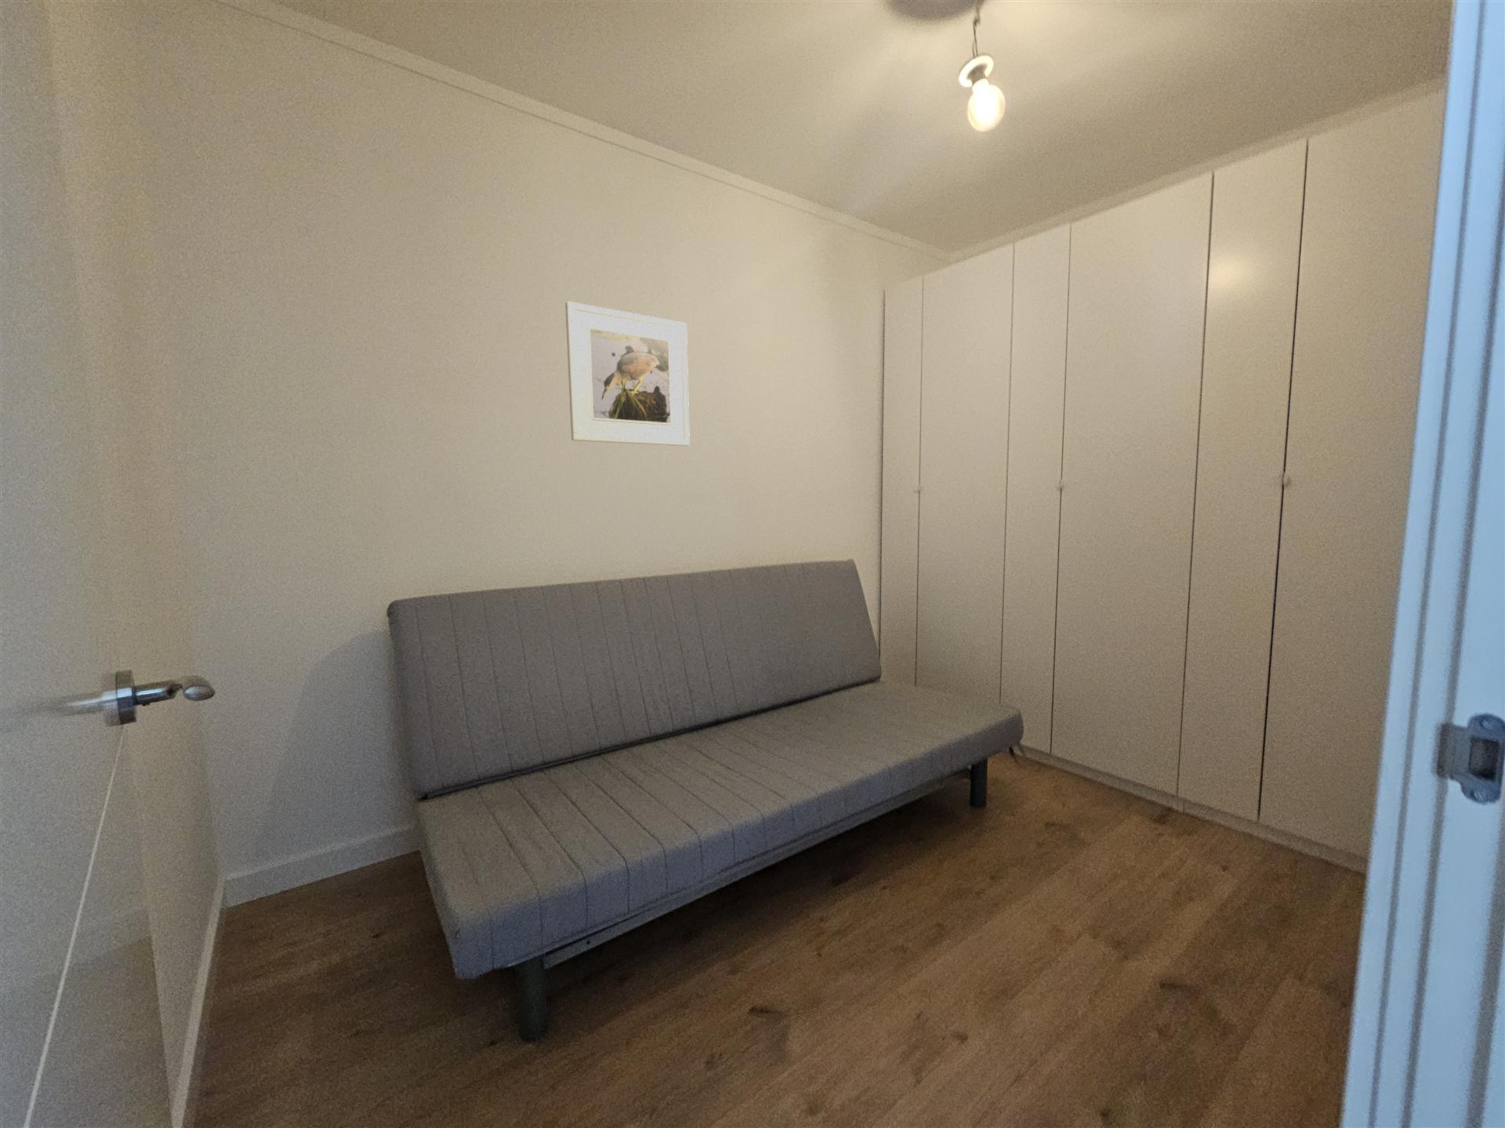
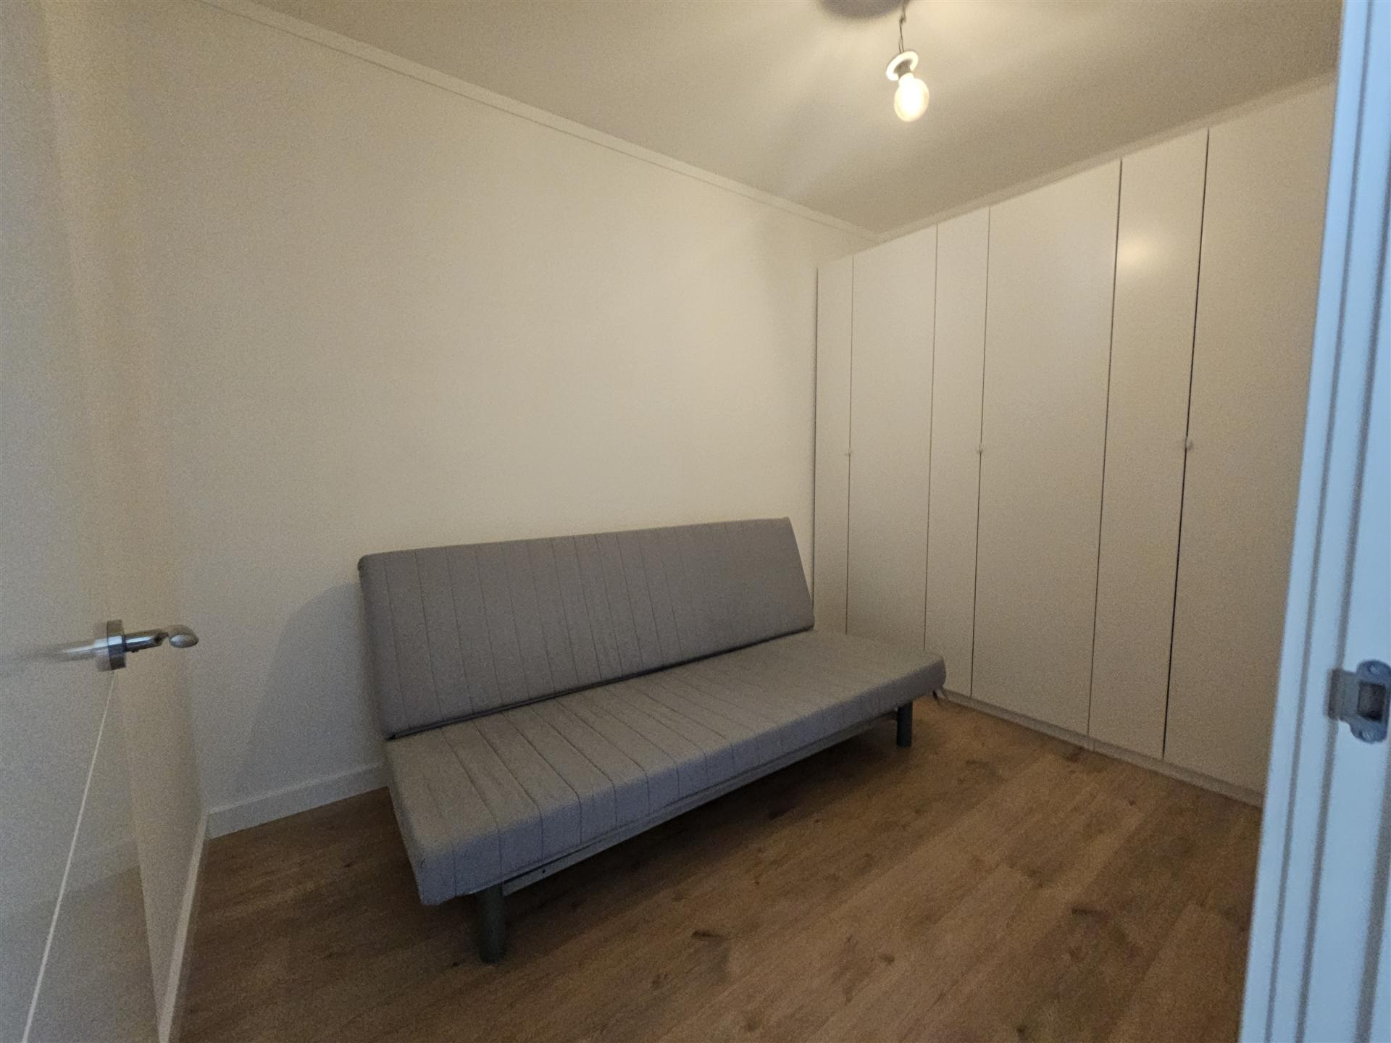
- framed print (630, 378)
